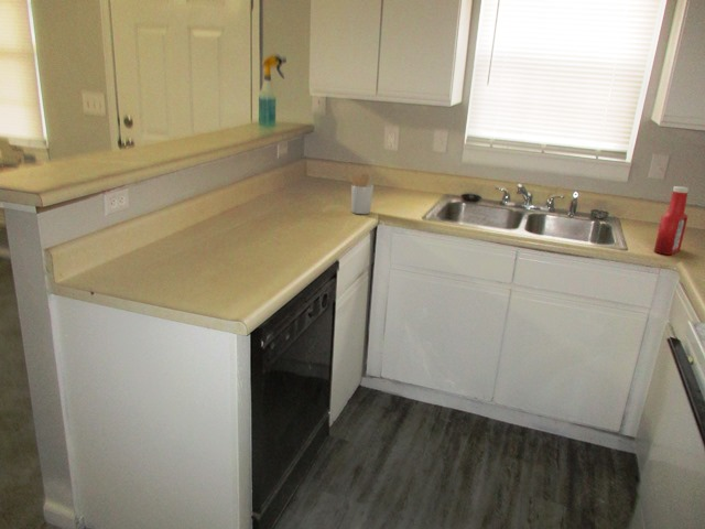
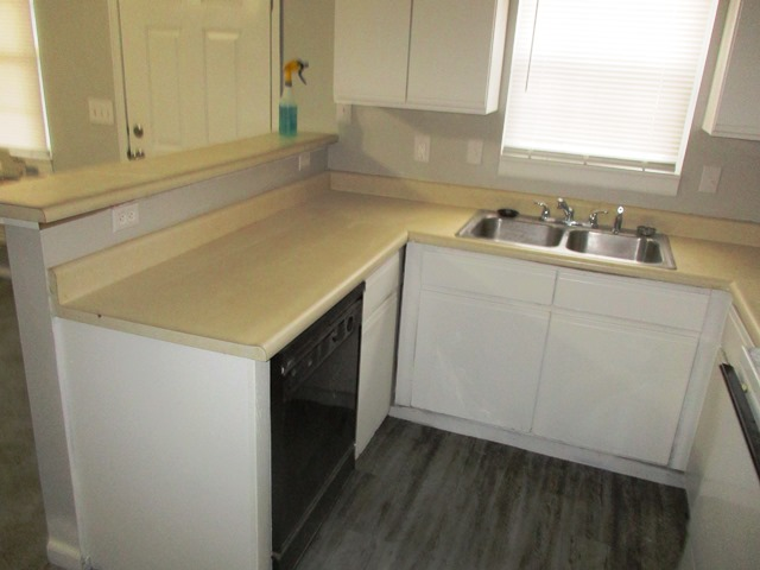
- soap bottle (673, 219)
- utensil holder (356, 192)
